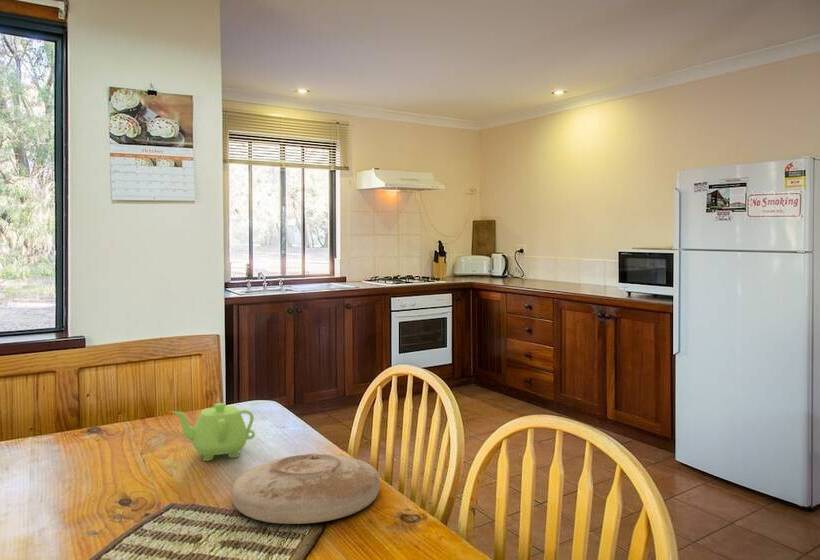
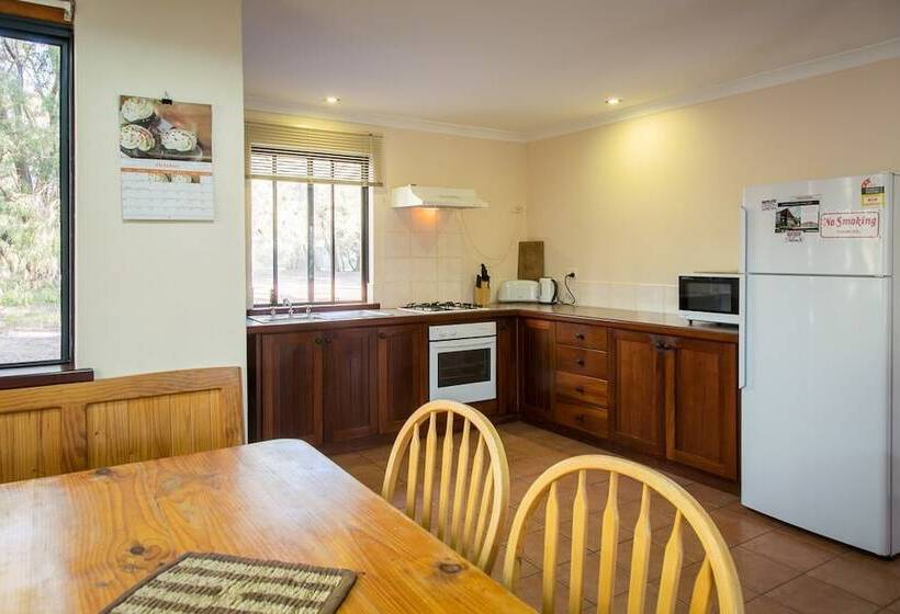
- plate (307, 478)
- teapot (214, 429)
